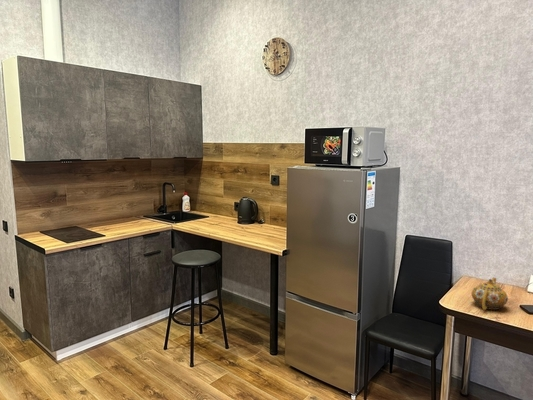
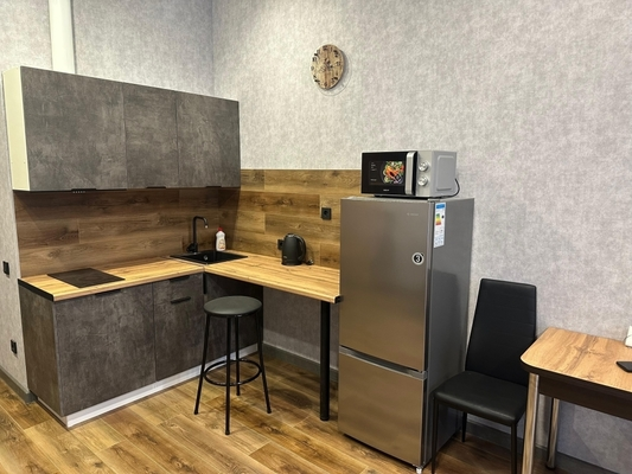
- teapot (489, 292)
